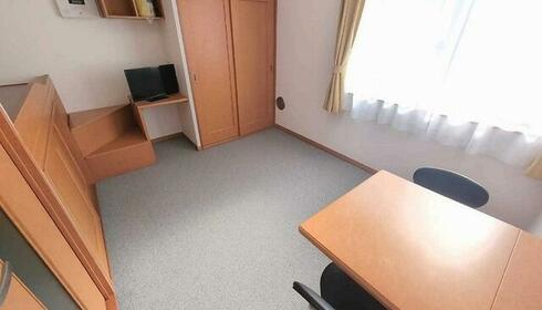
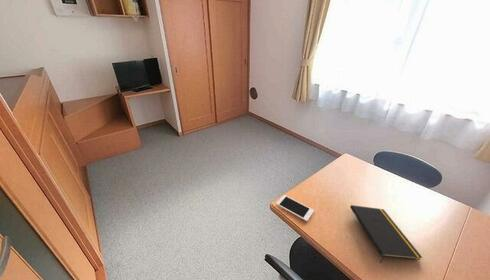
+ notepad (382, 229)
+ cell phone (294, 207)
